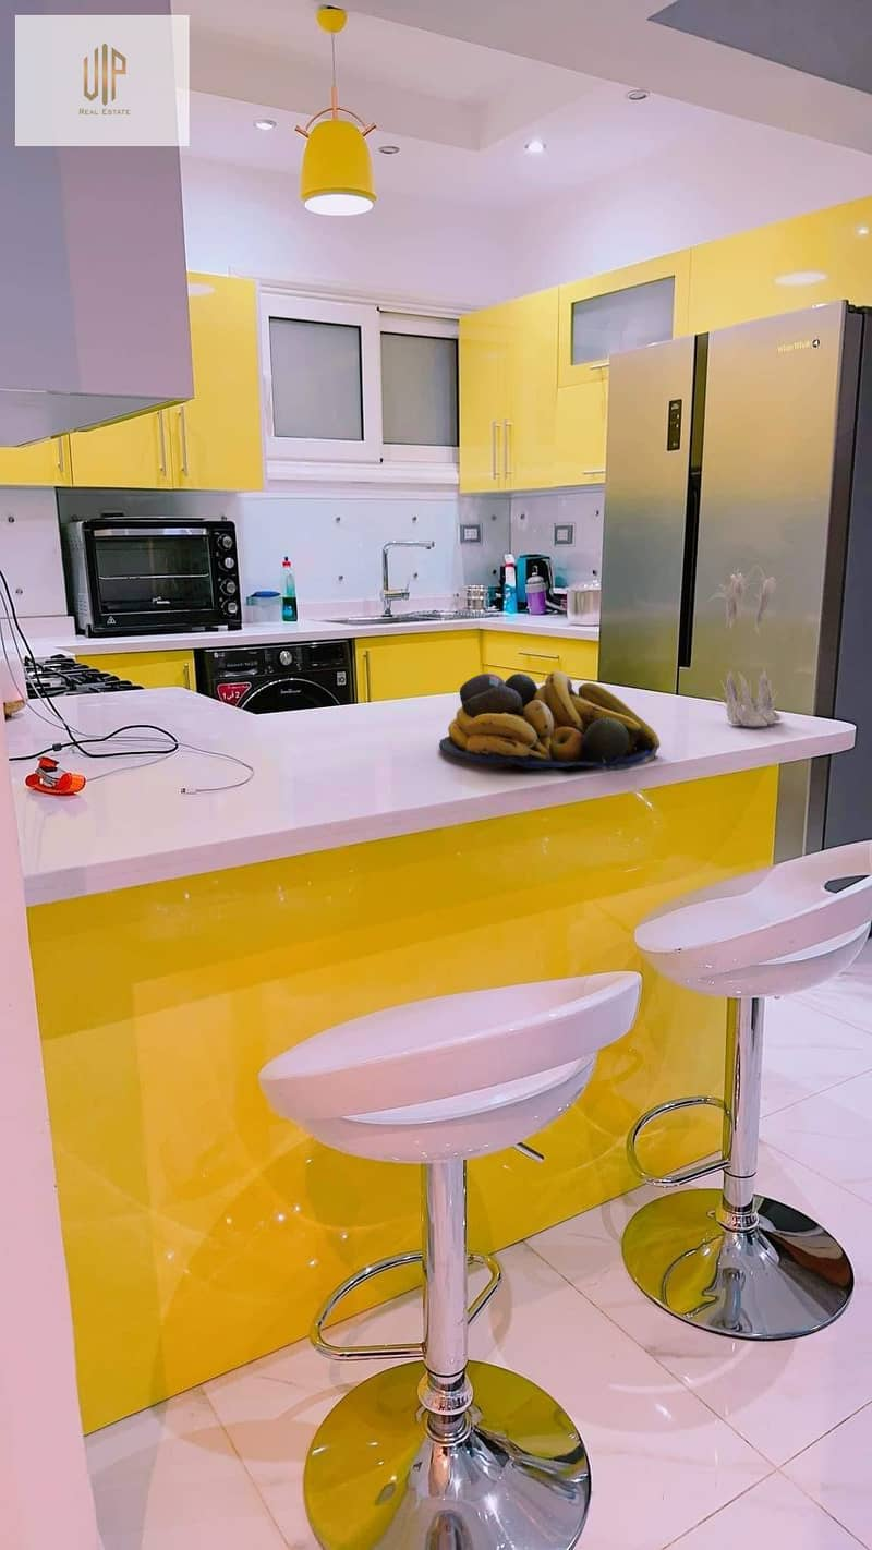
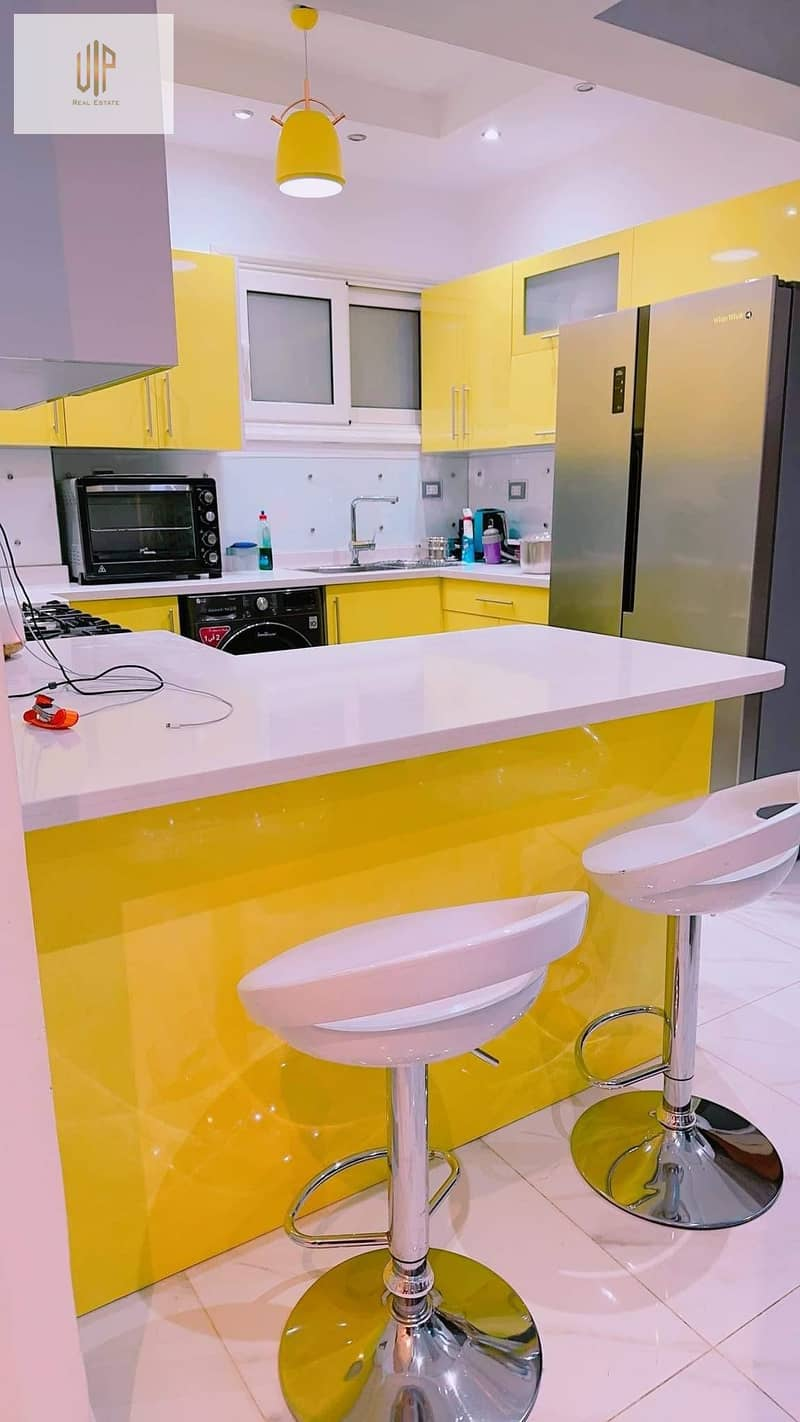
- fruit bowl (546, 712)
- plant (758, 633)
